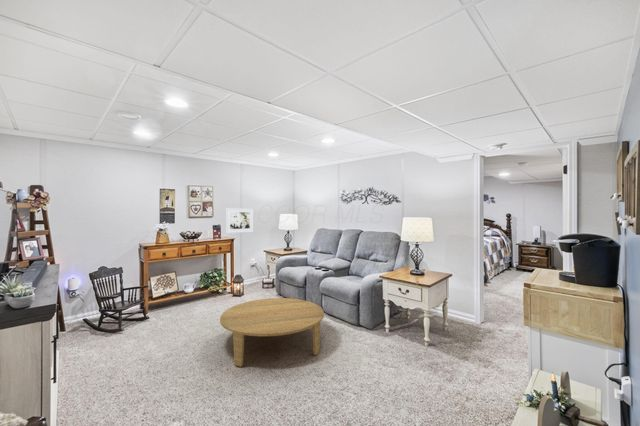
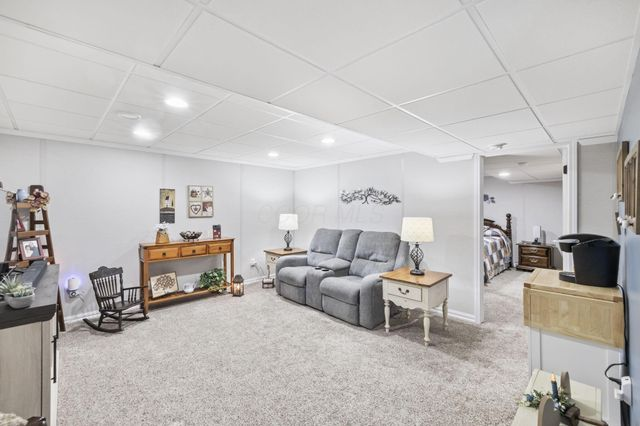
- coffee table (273, 327)
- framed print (240, 220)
